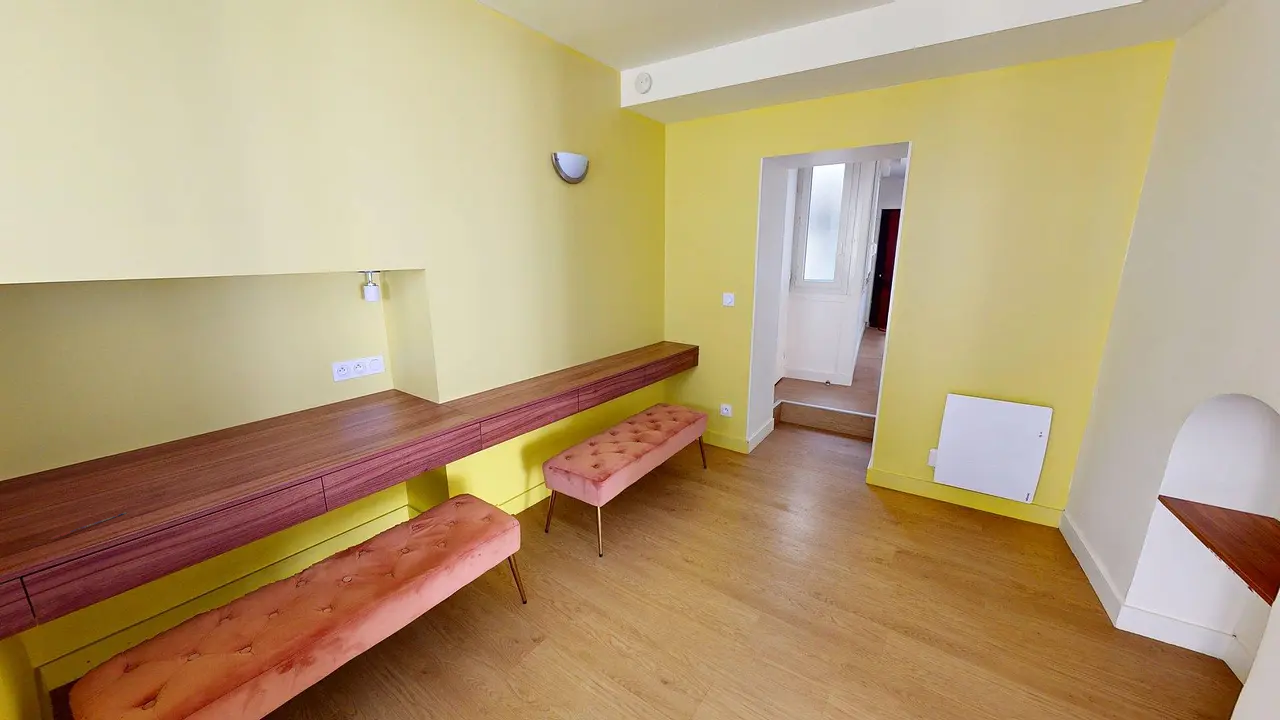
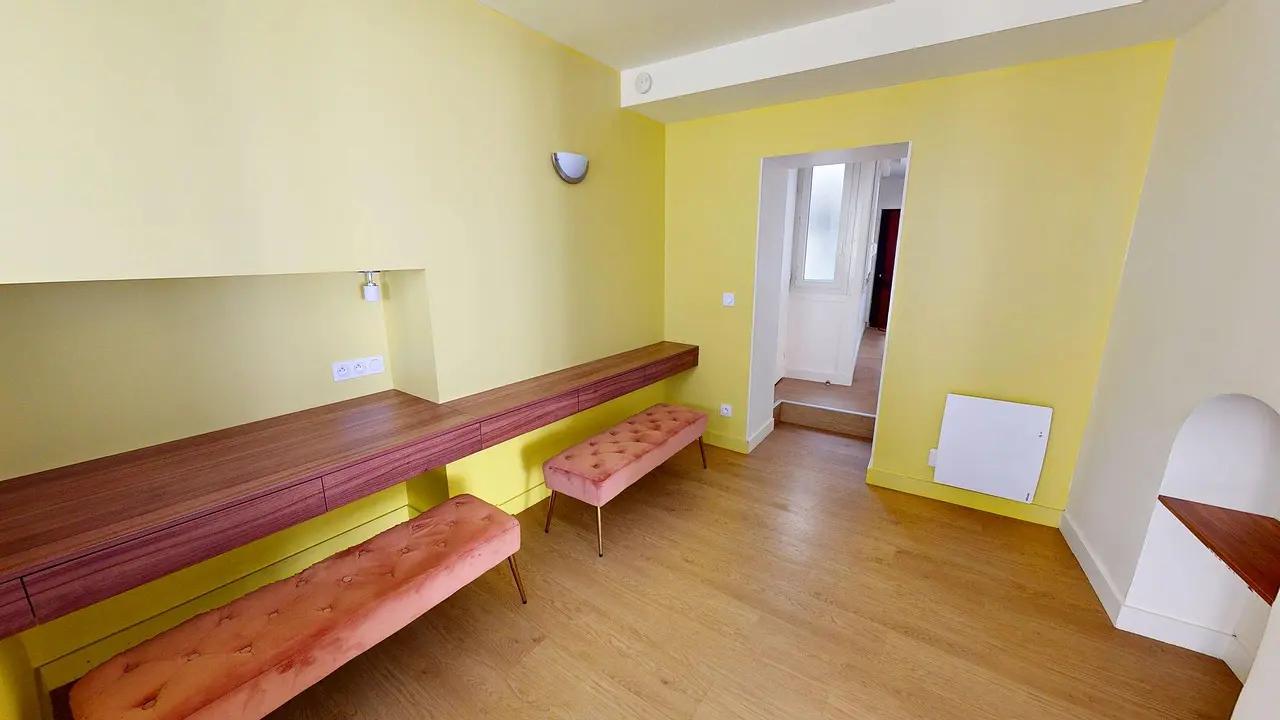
- pen (91, 524)
